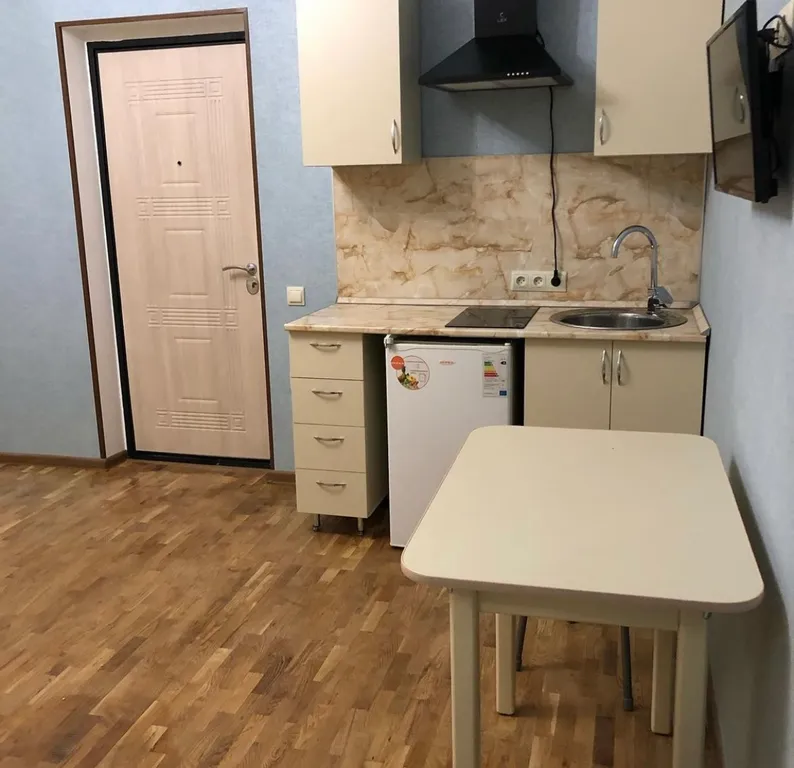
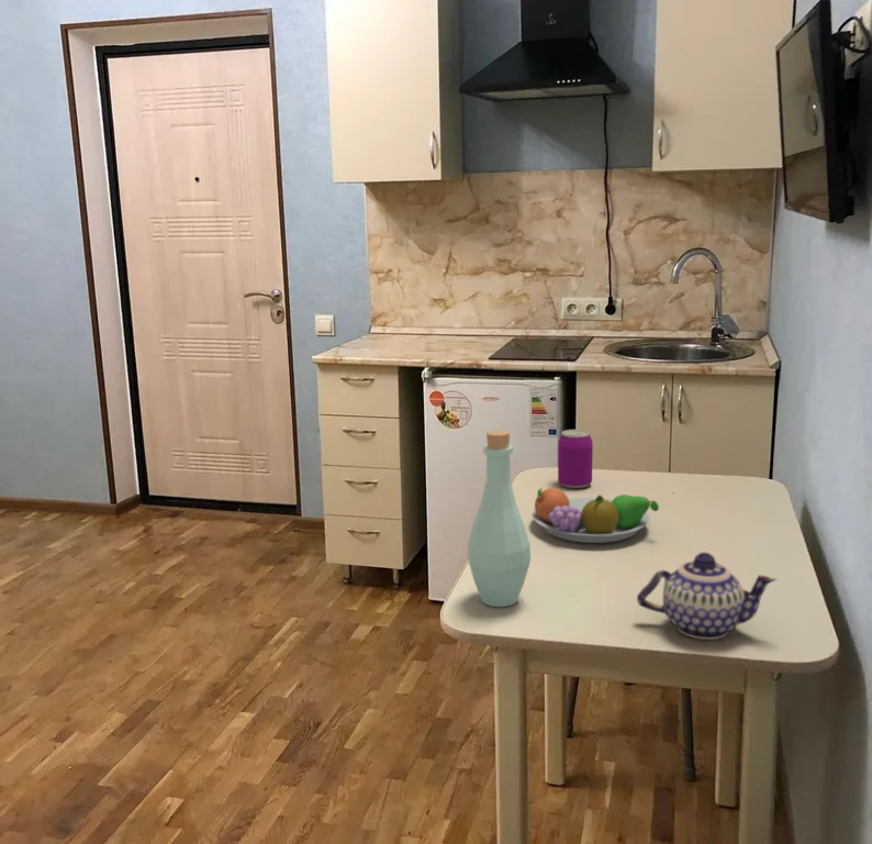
+ beverage can (574, 458)
+ fruit bowl (593, 506)
+ bottle (499, 518)
+ teapot (705, 591)
